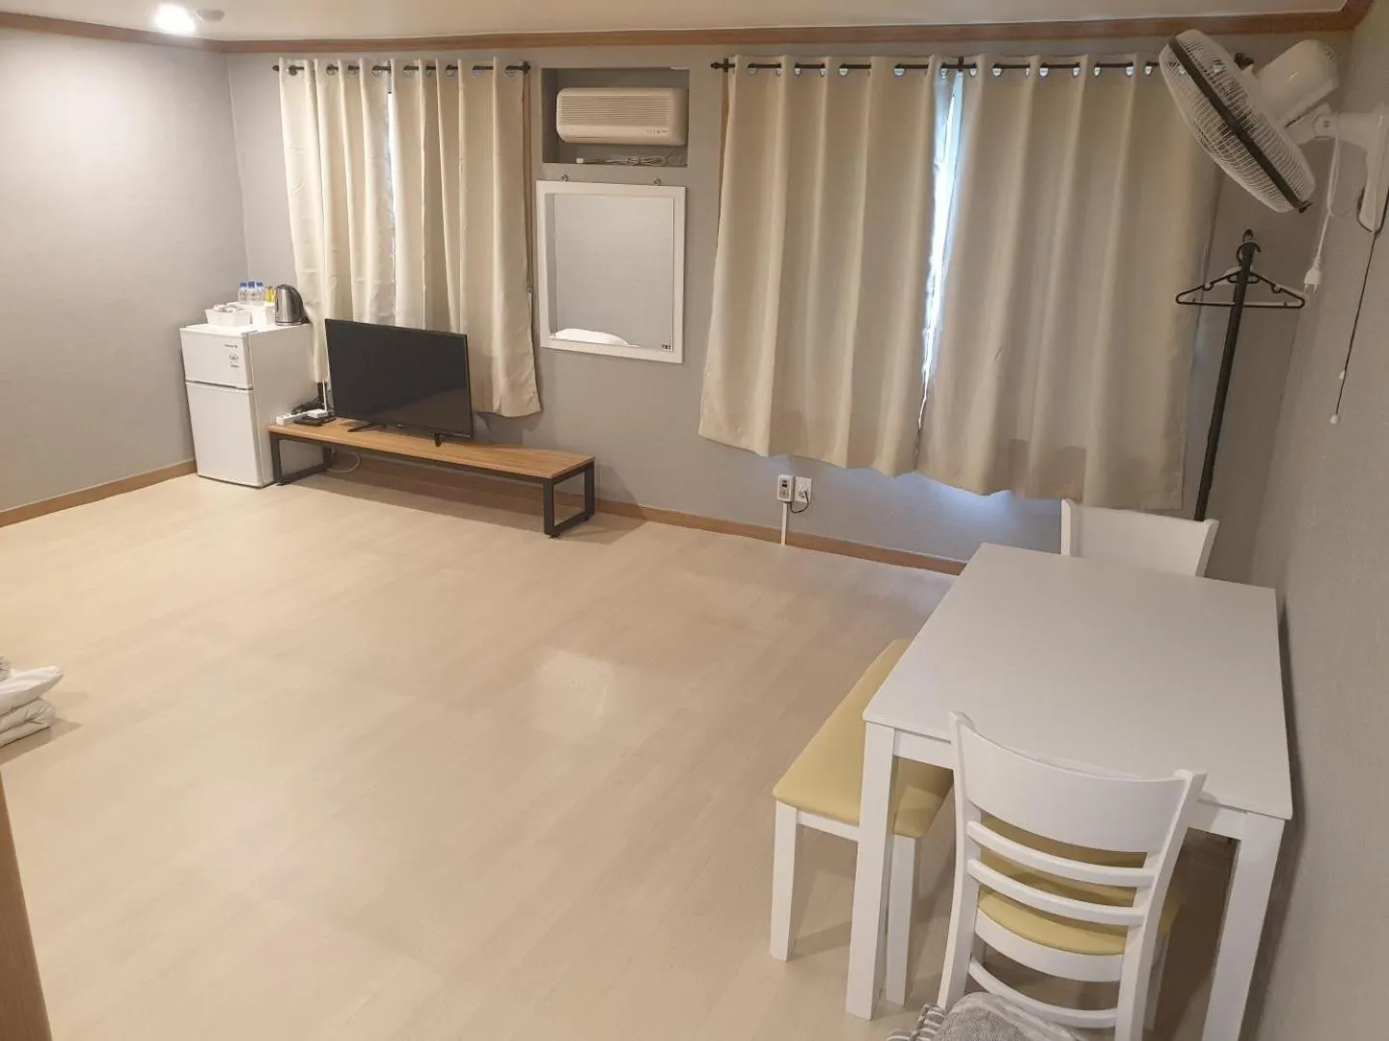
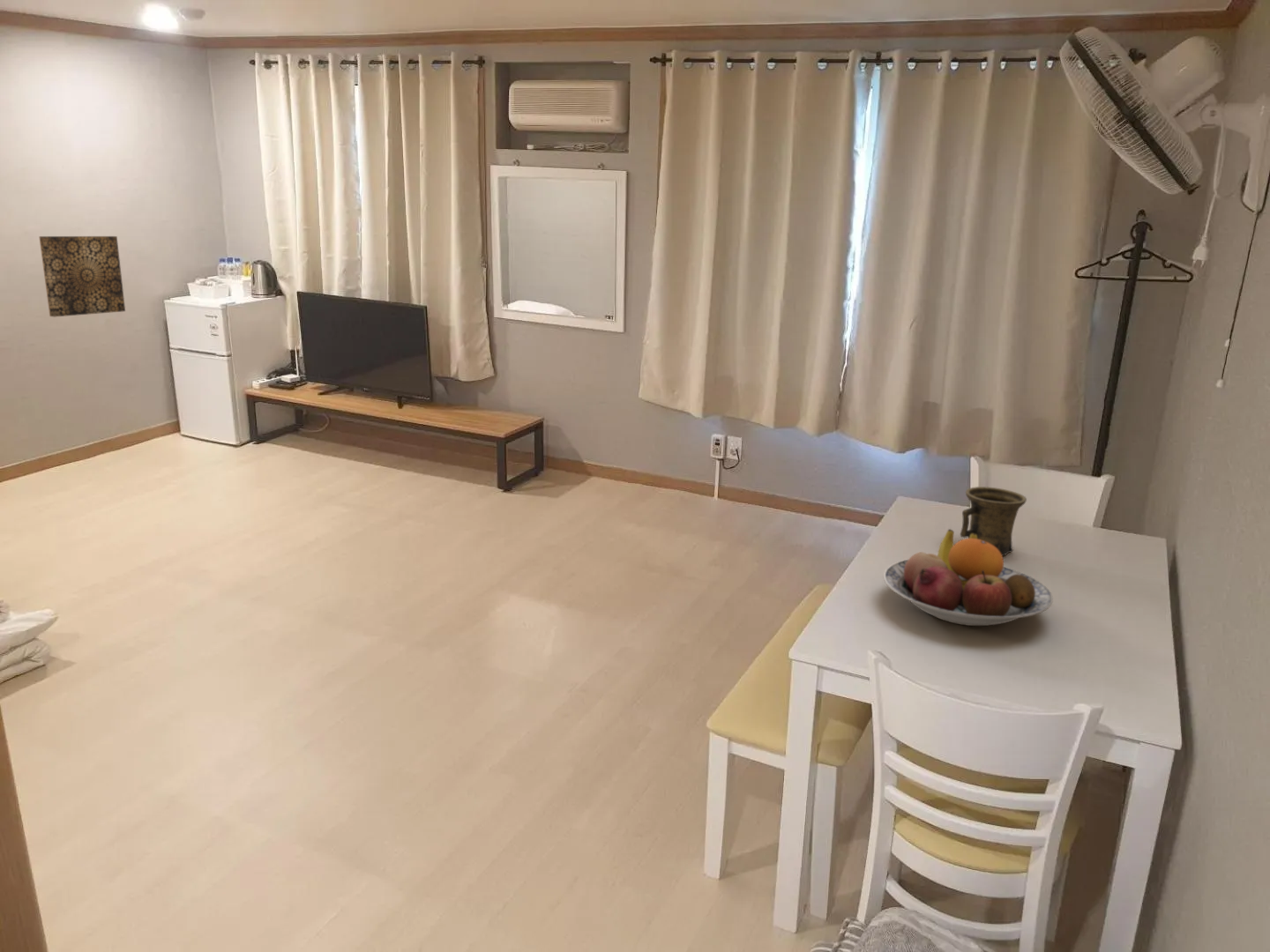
+ fruit bowl (967, 578)
+ mug (991, 523)
+ wall art (84, 275)
